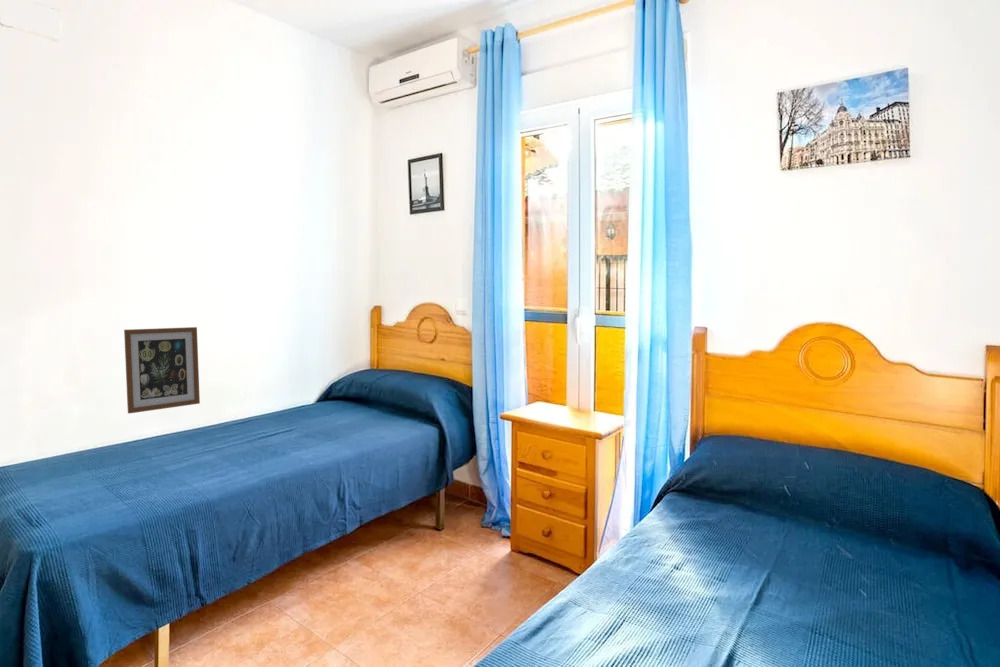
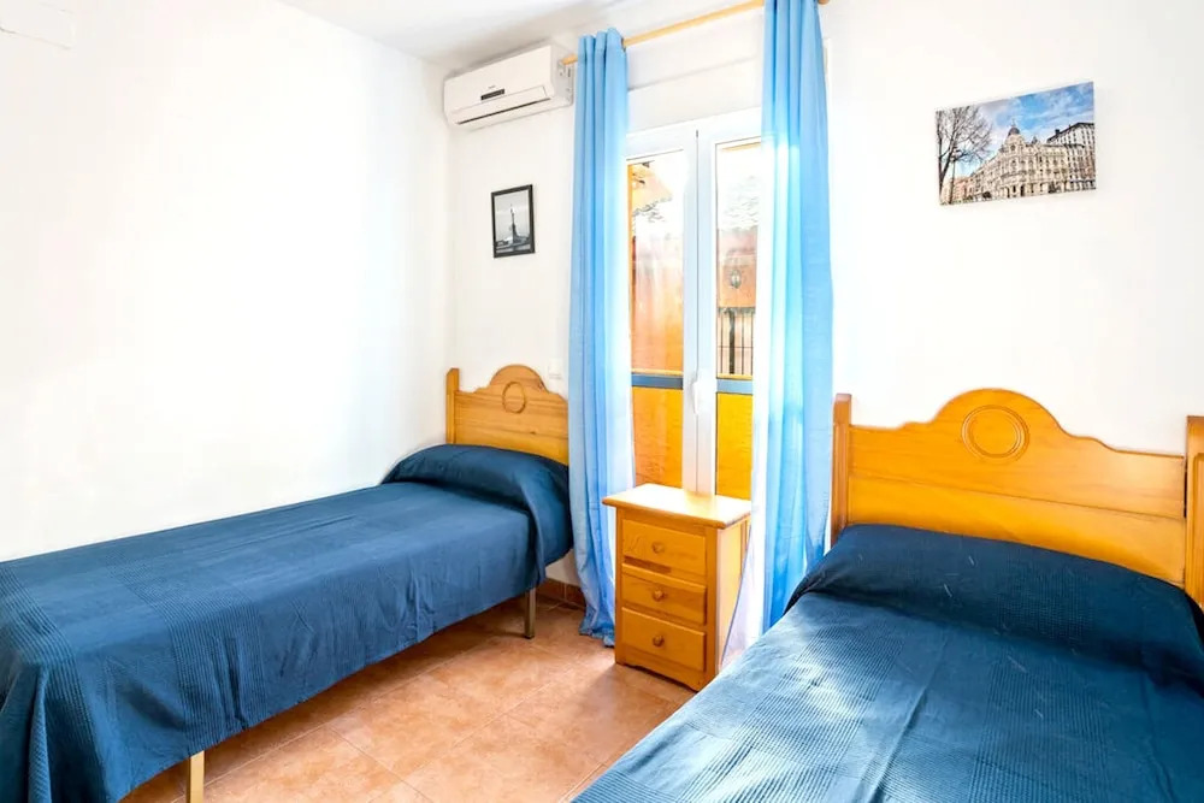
- wall art (163, 368)
